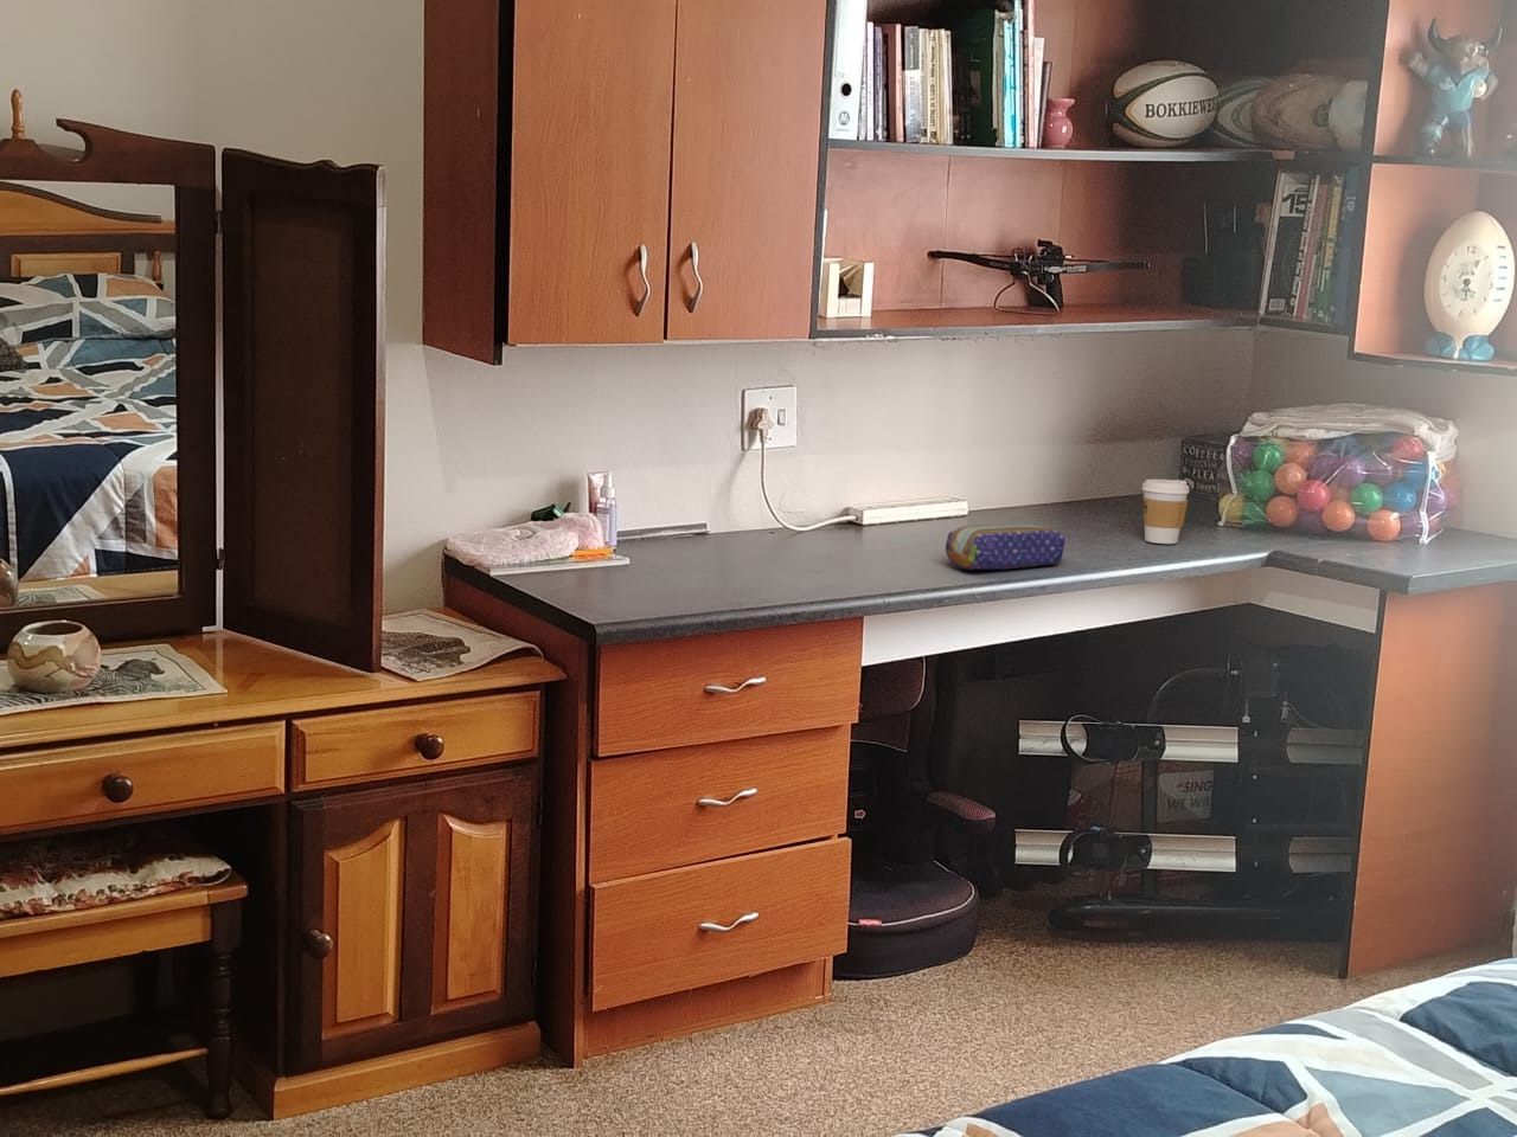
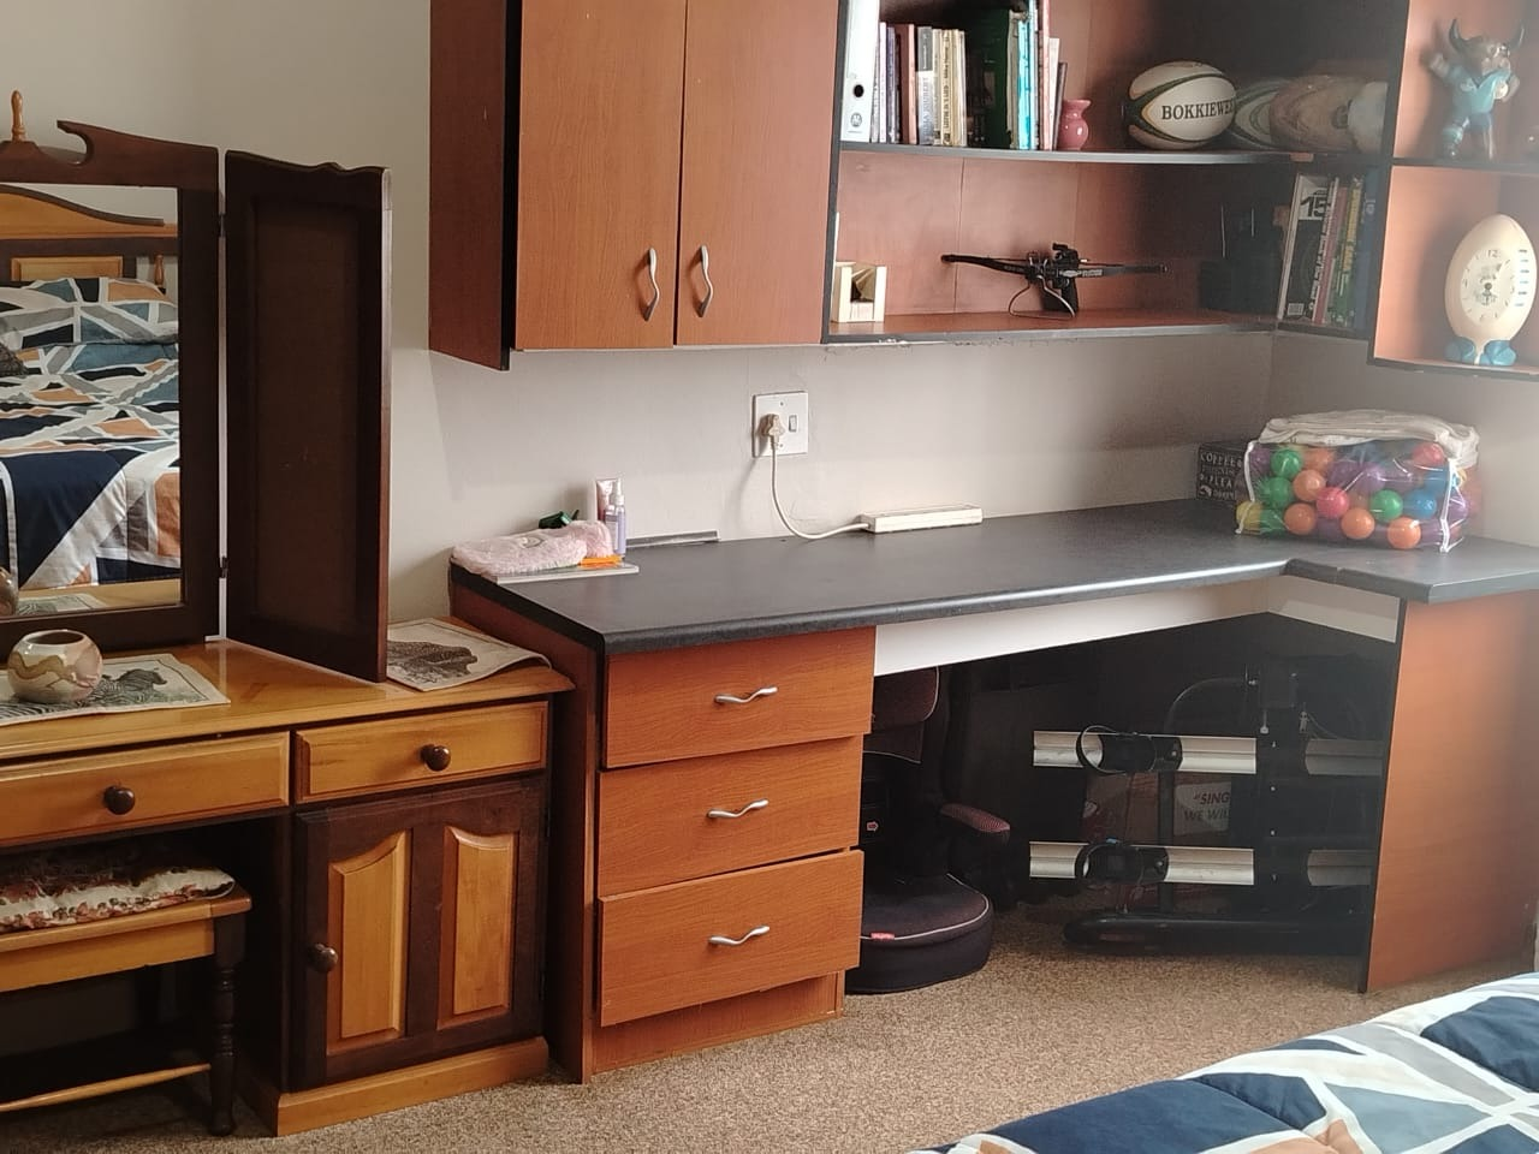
- coffee cup (1162, 509)
- pencil case (1003, 546)
